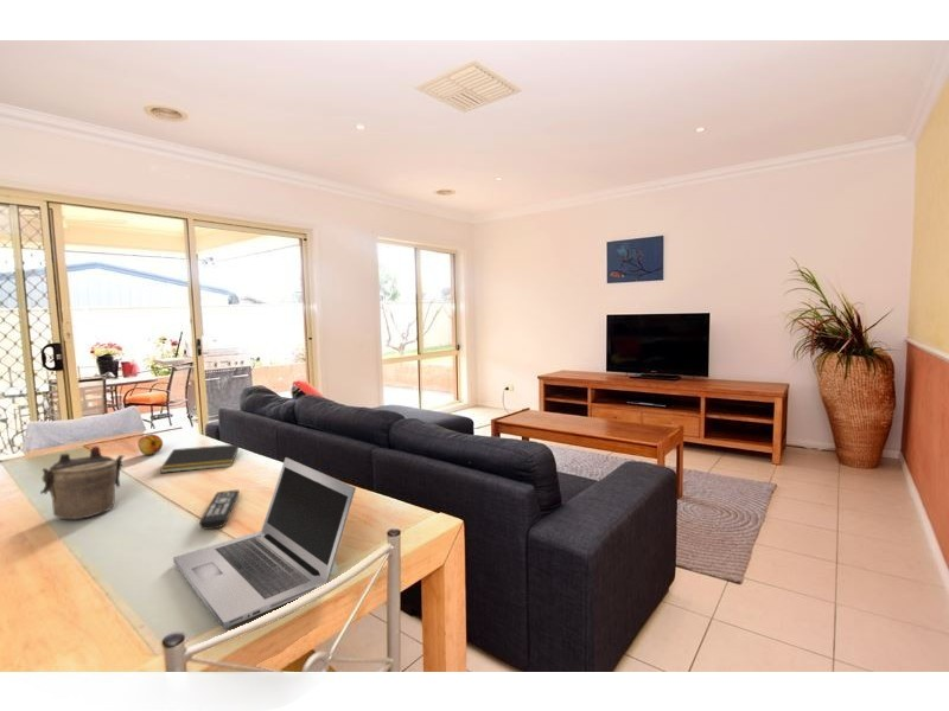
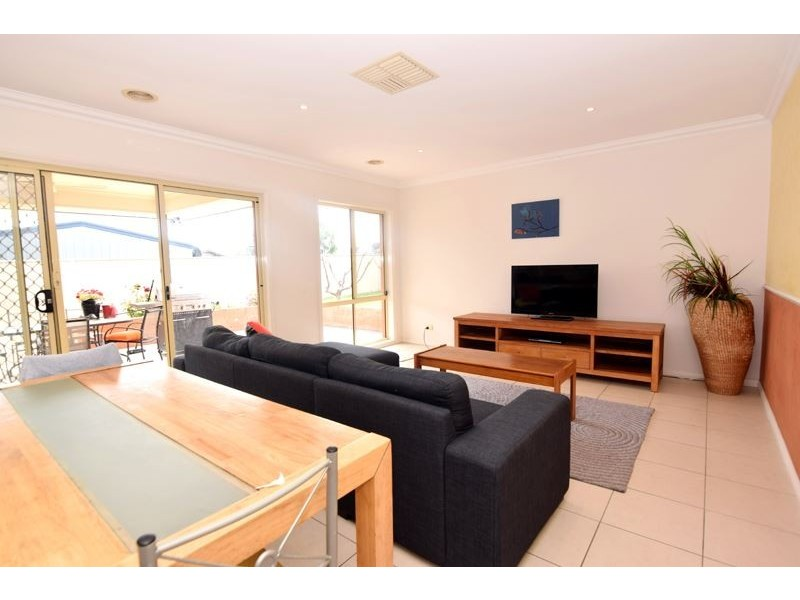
- laptop (262, 526)
- notepad (202, 457)
- fruit (149, 443)
- teapot (85, 480)
- remote control (221, 507)
